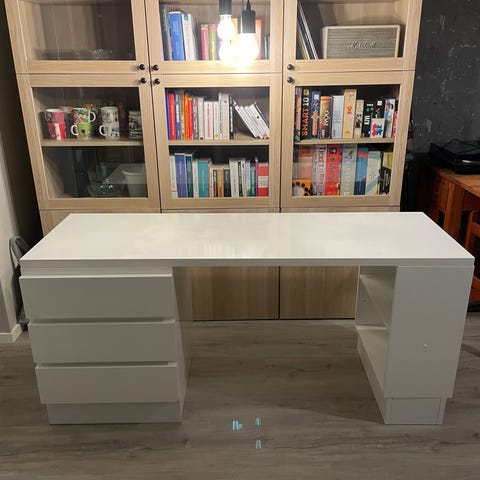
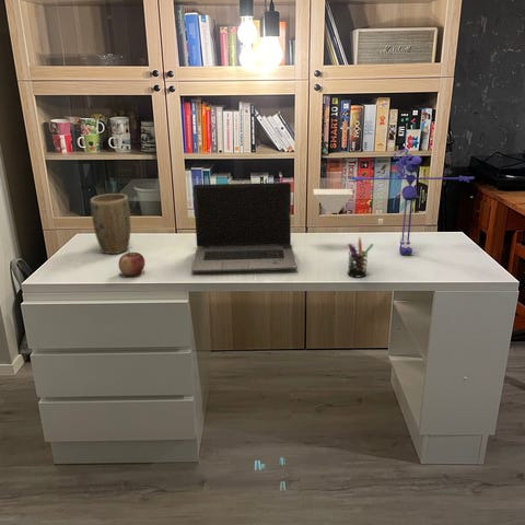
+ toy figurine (402, 197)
+ pen holder (360, 256)
+ apple (131, 261)
+ laptop computer (243, 226)
+ plant pot (112, 223)
